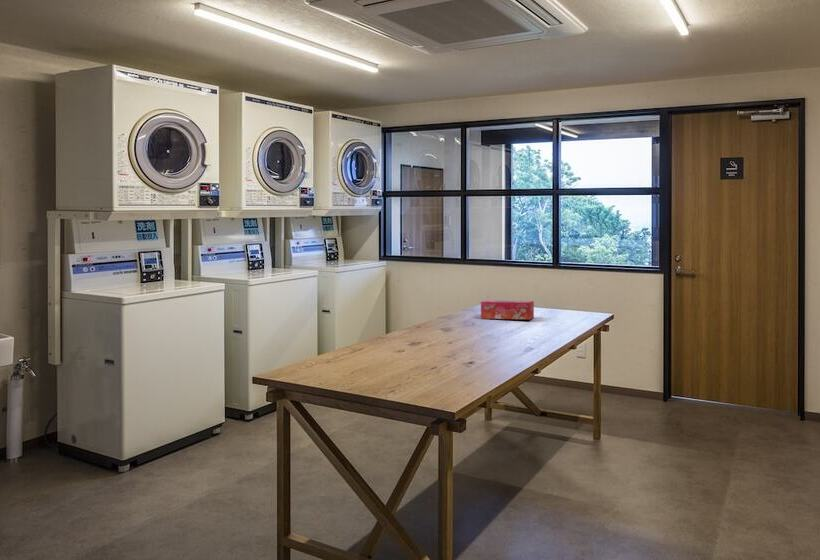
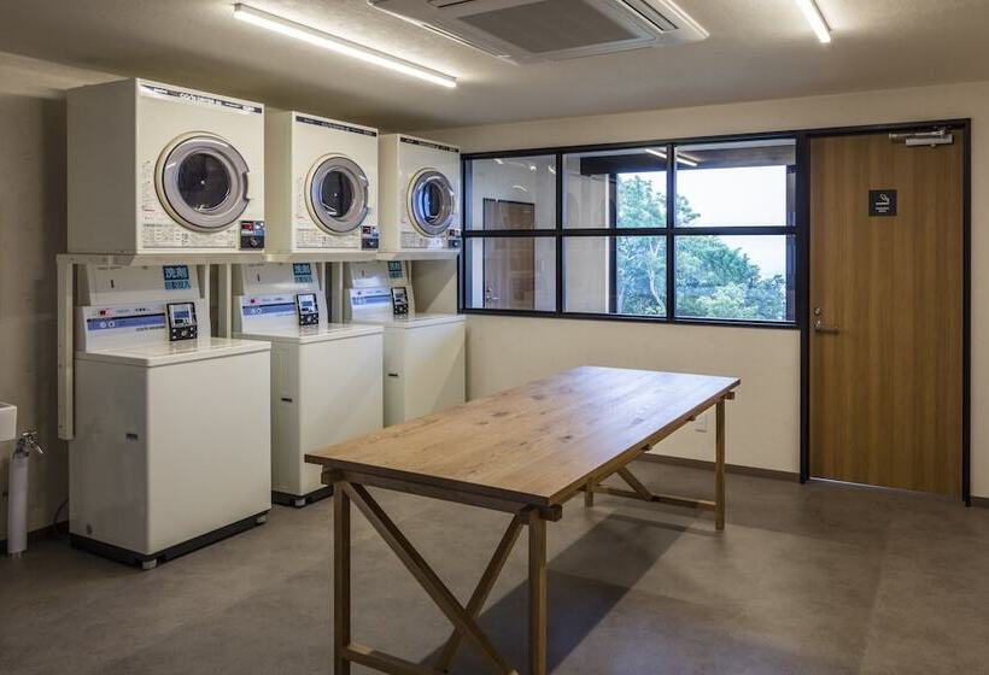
- tissue box (507, 309)
